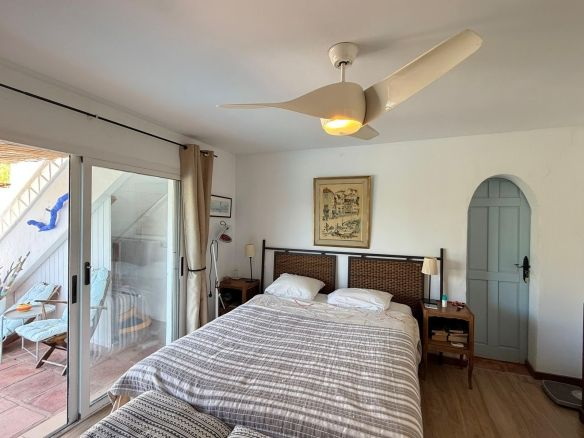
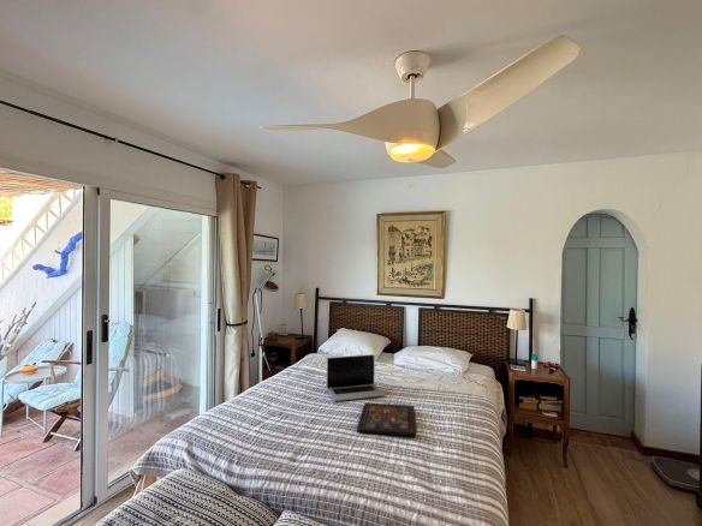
+ laptop (355, 376)
+ decorative tray (387, 417)
